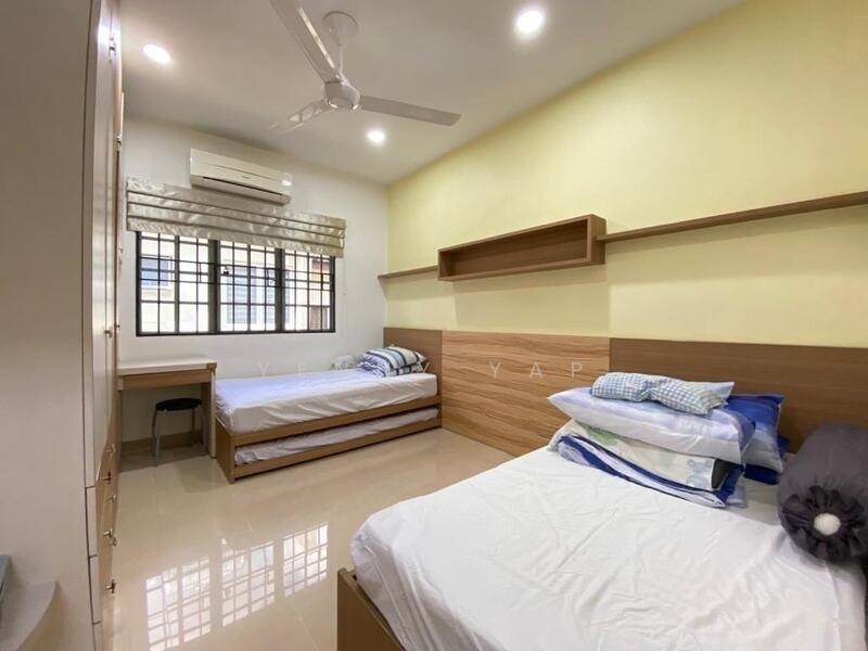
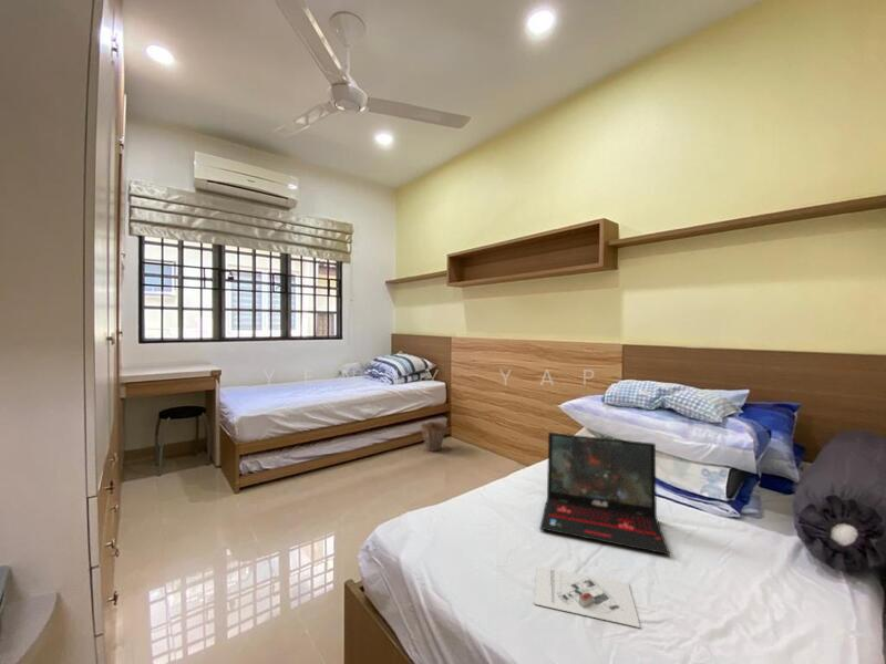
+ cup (433, 437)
+ architectural model (583, 589)
+ laptop (599, 485)
